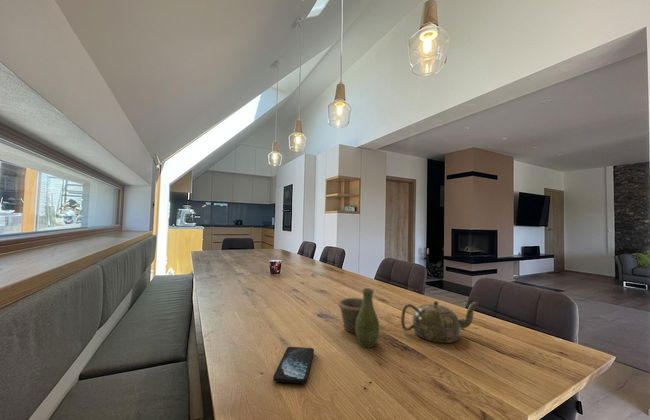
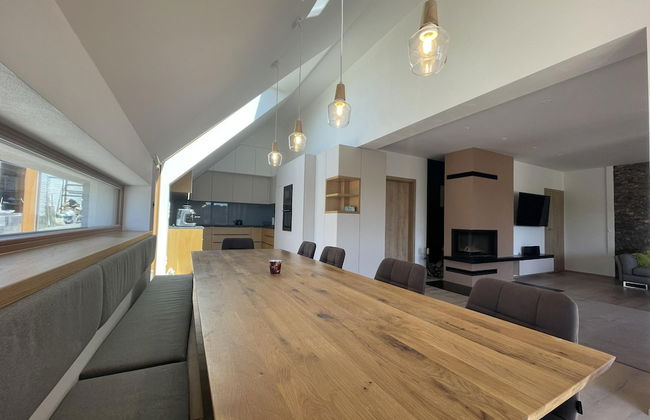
- smartphone (295, 363)
- vase (358, 309)
- teapot (439, 317)
